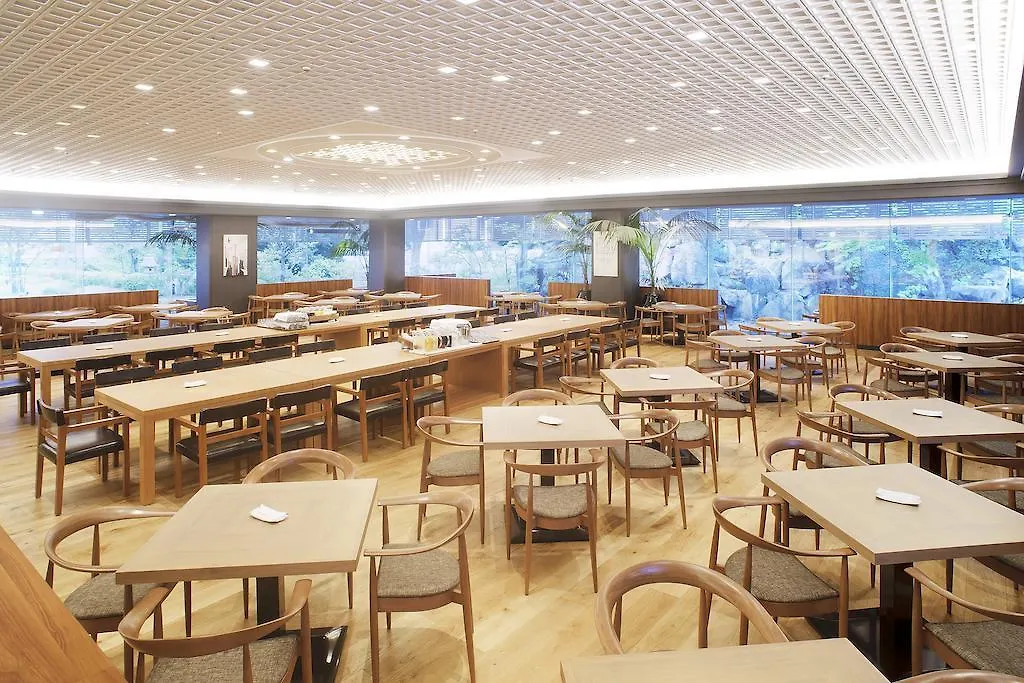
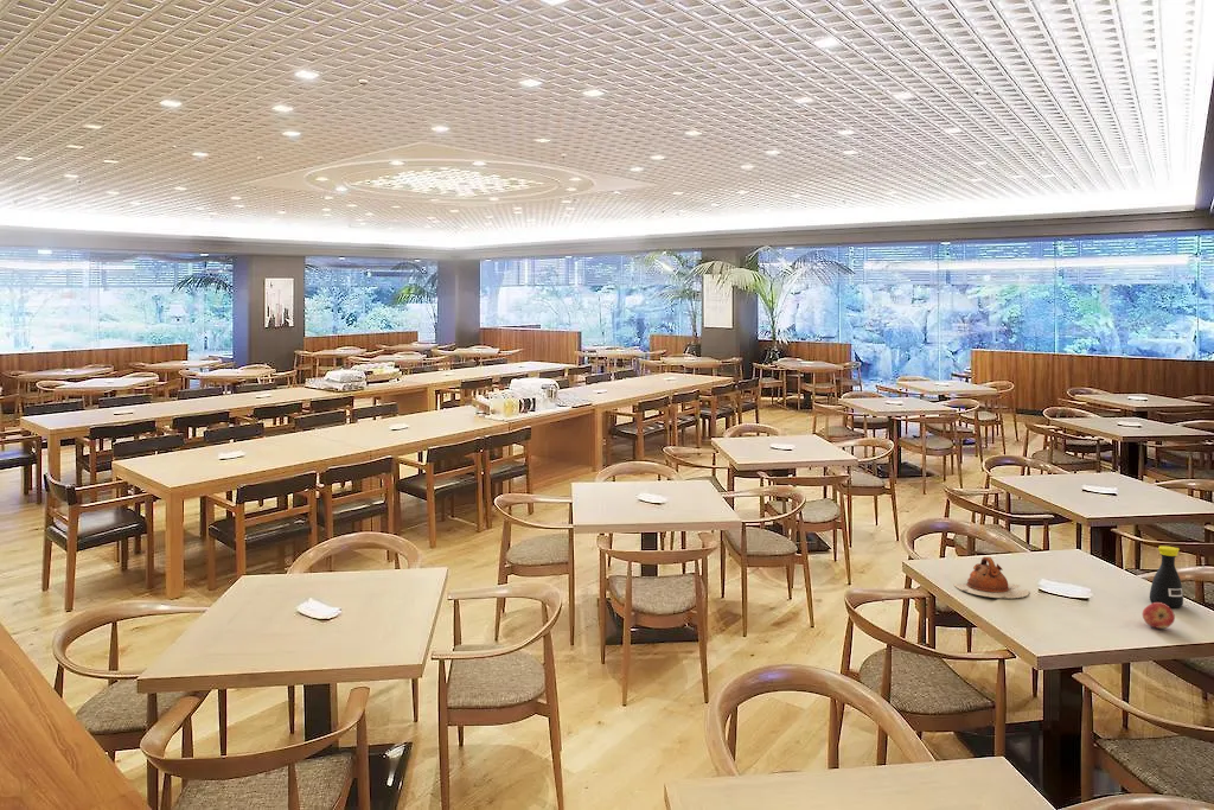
+ teapot (990, 573)
+ bottle (1167, 575)
+ apple (1158, 614)
